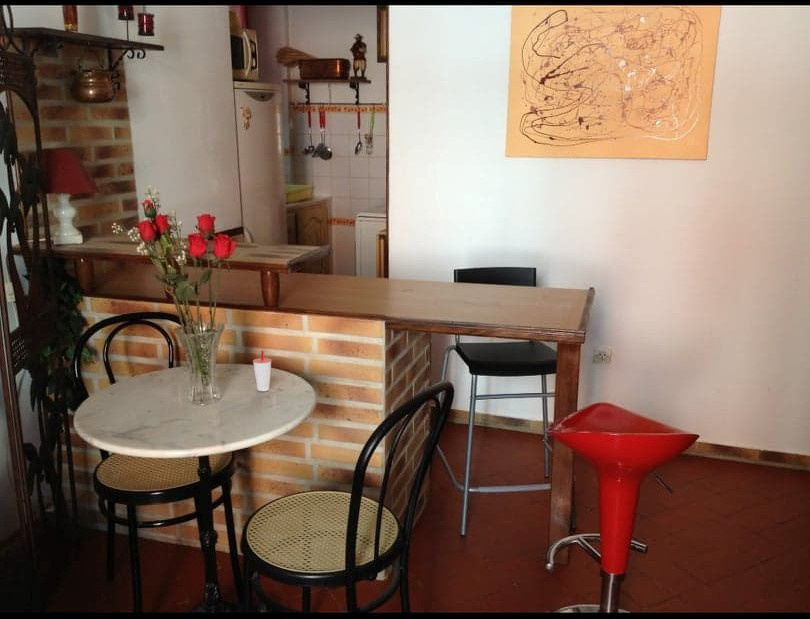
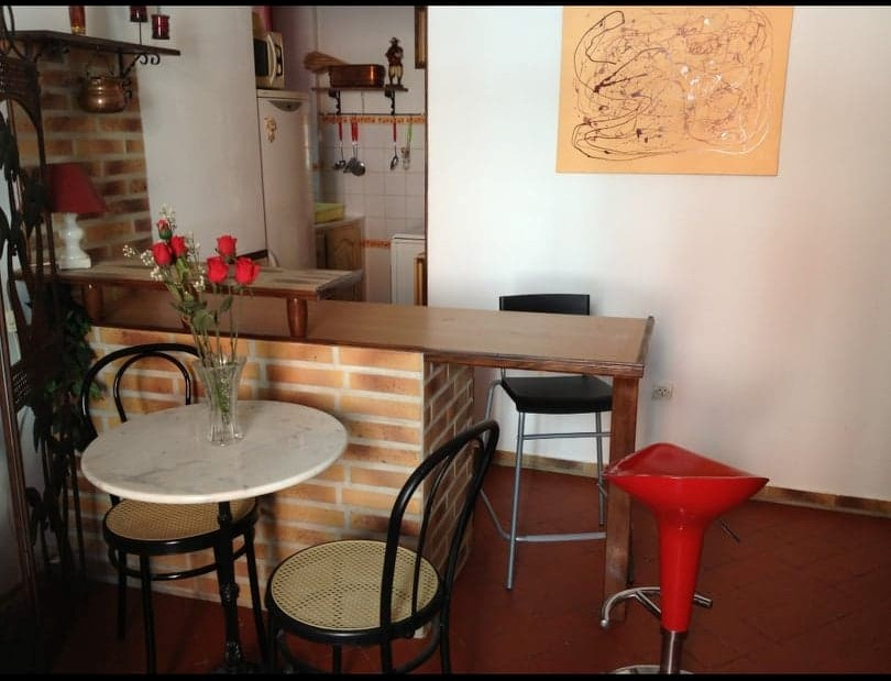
- cup (262, 370)
